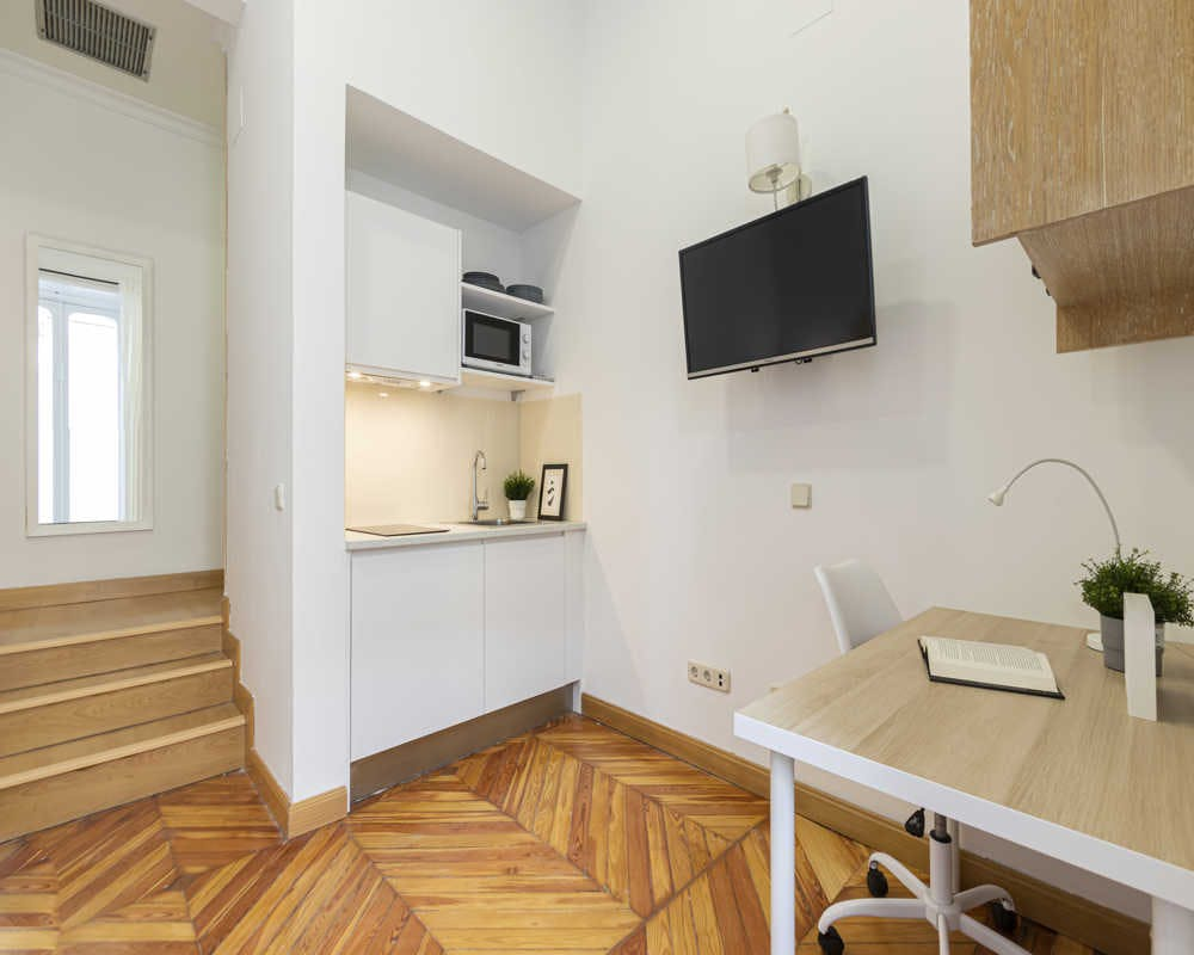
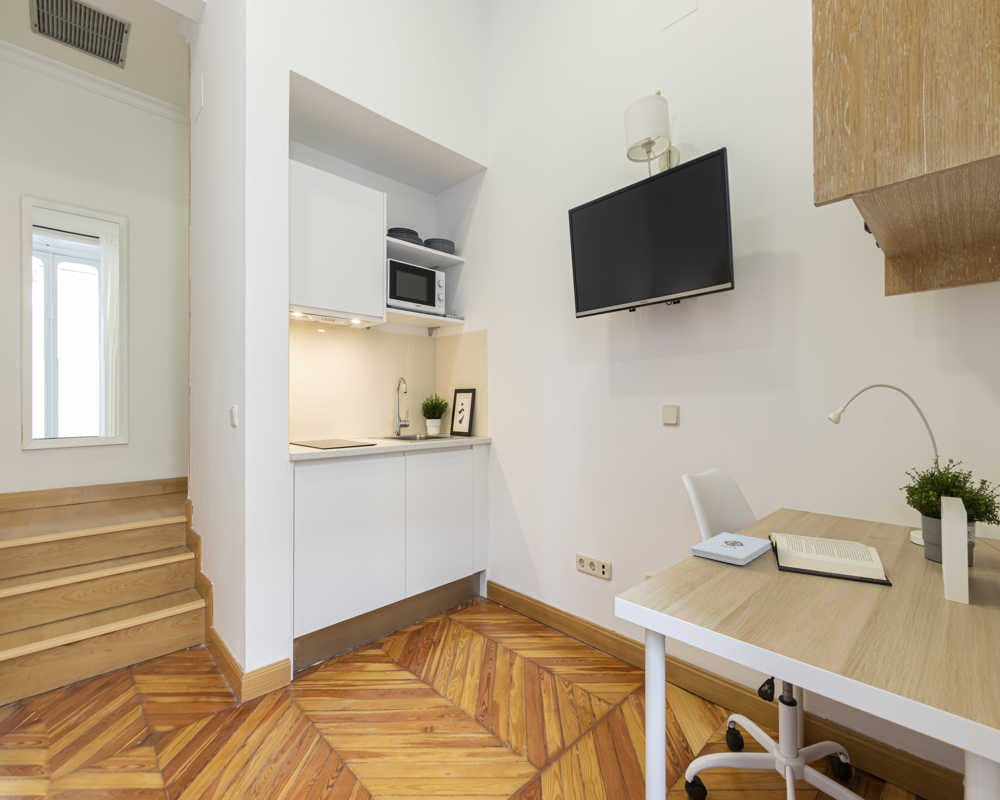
+ notepad (732, 547)
